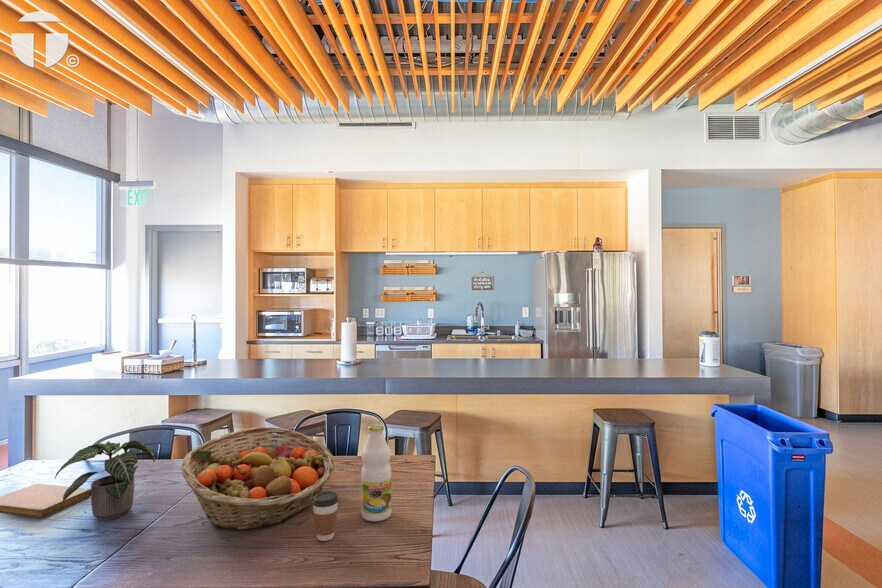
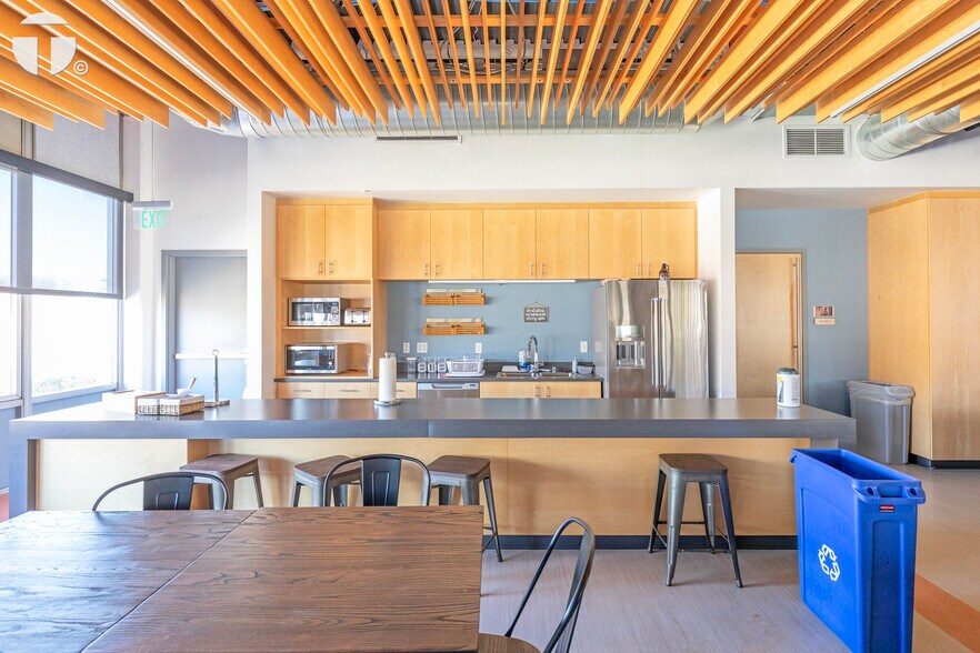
- bottle (376, 470)
- potted plant (111, 479)
- fruit basket (263, 472)
- notebook (39, 499)
- coffee cup (325, 516)
